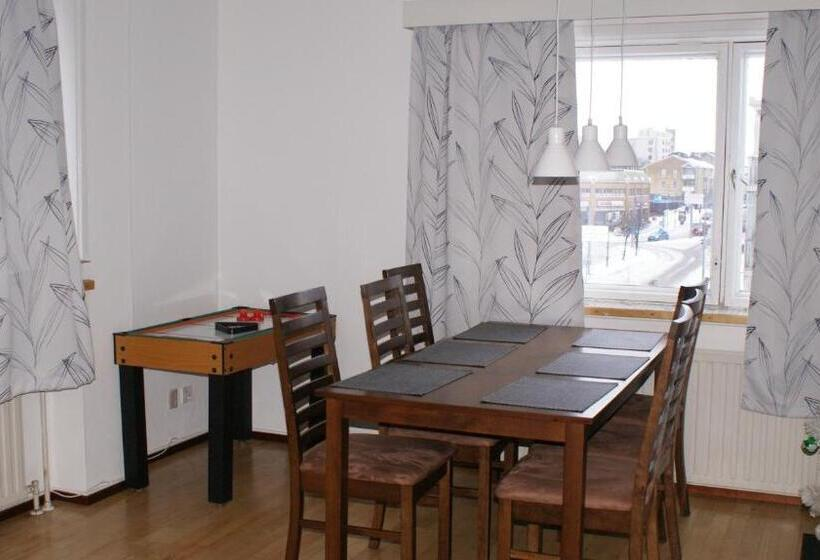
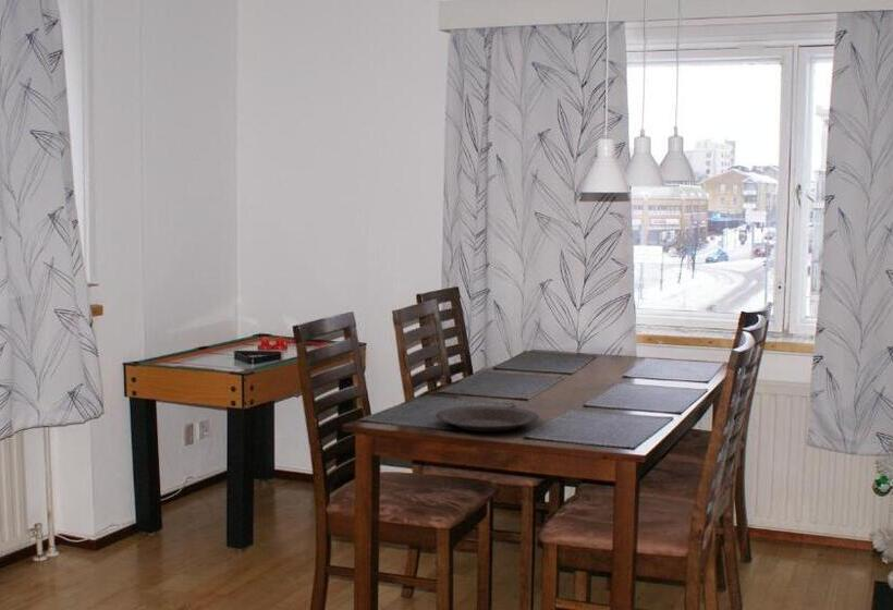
+ plate (487, 419)
